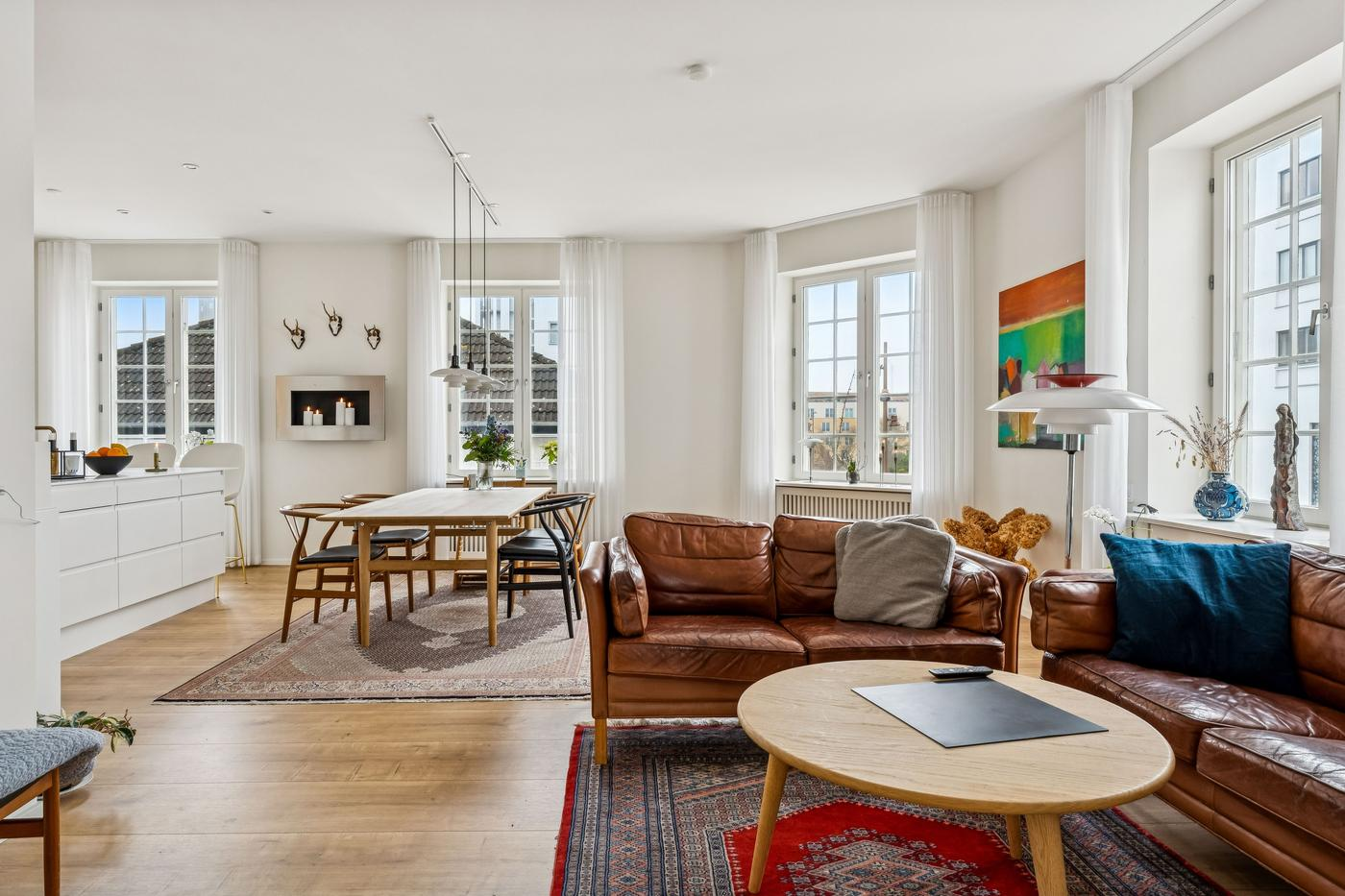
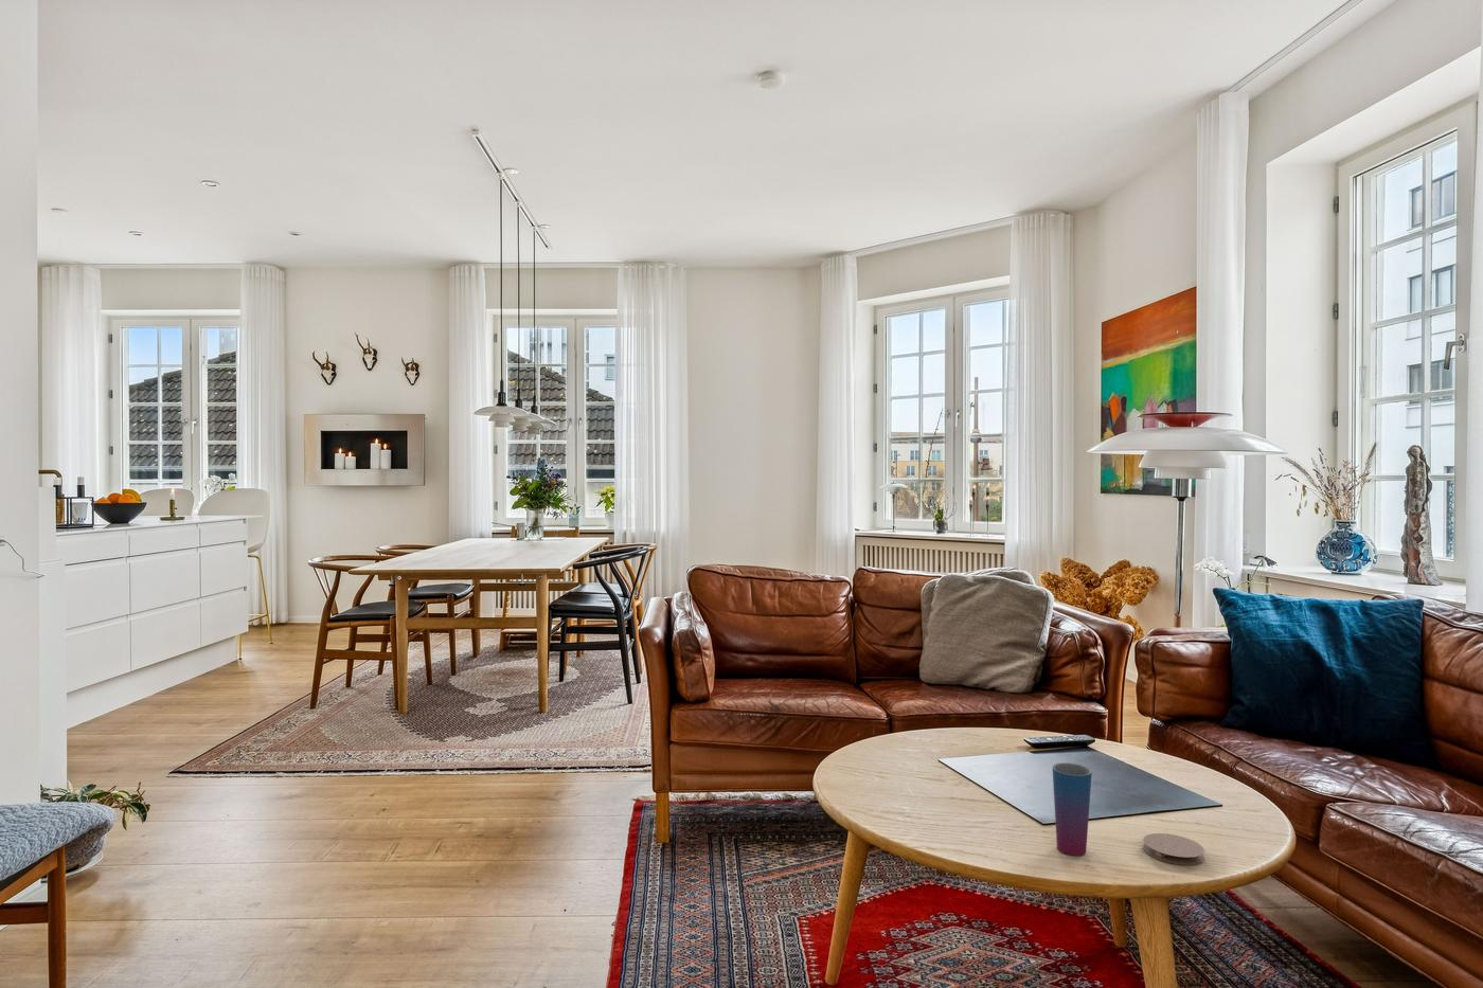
+ cup (1071, 809)
+ coaster (1173, 848)
